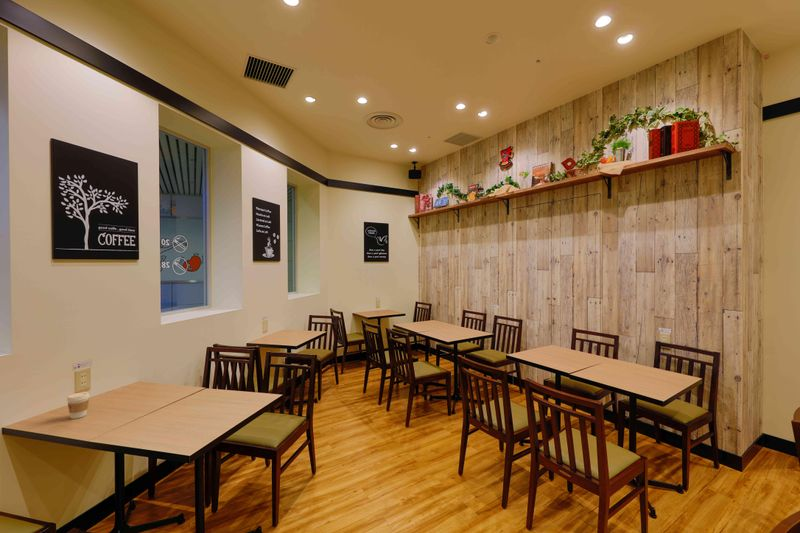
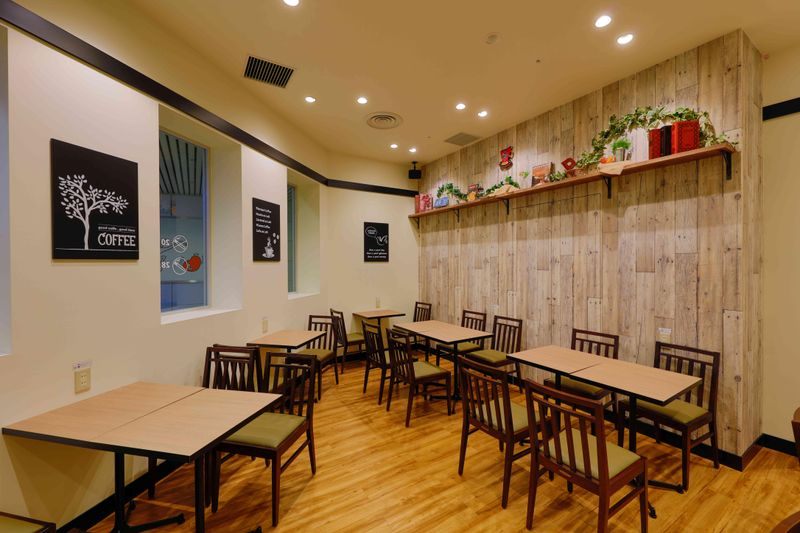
- coffee cup (78, 405)
